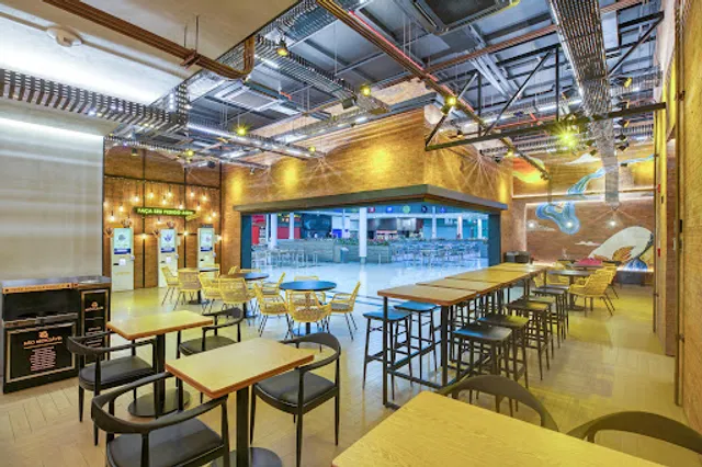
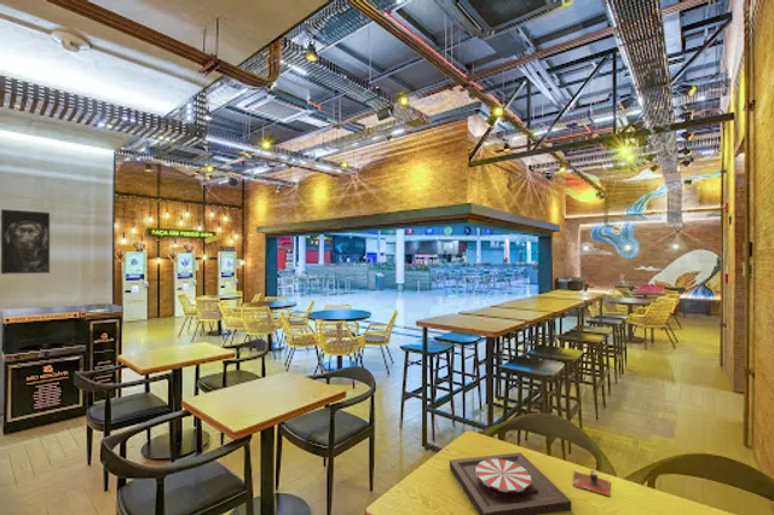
+ cup (590, 478)
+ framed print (25, 242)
+ plate (504, 479)
